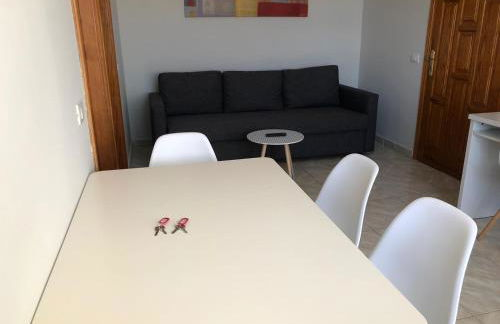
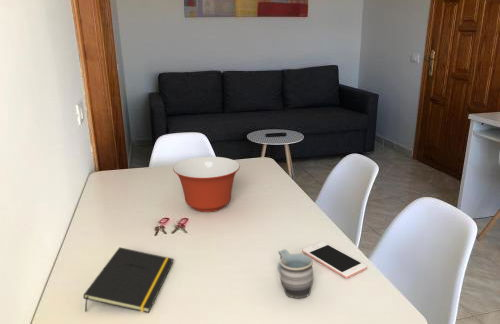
+ notepad (132, 276)
+ cell phone (333, 258)
+ mug (291, 273)
+ mixing bowl (207, 186)
